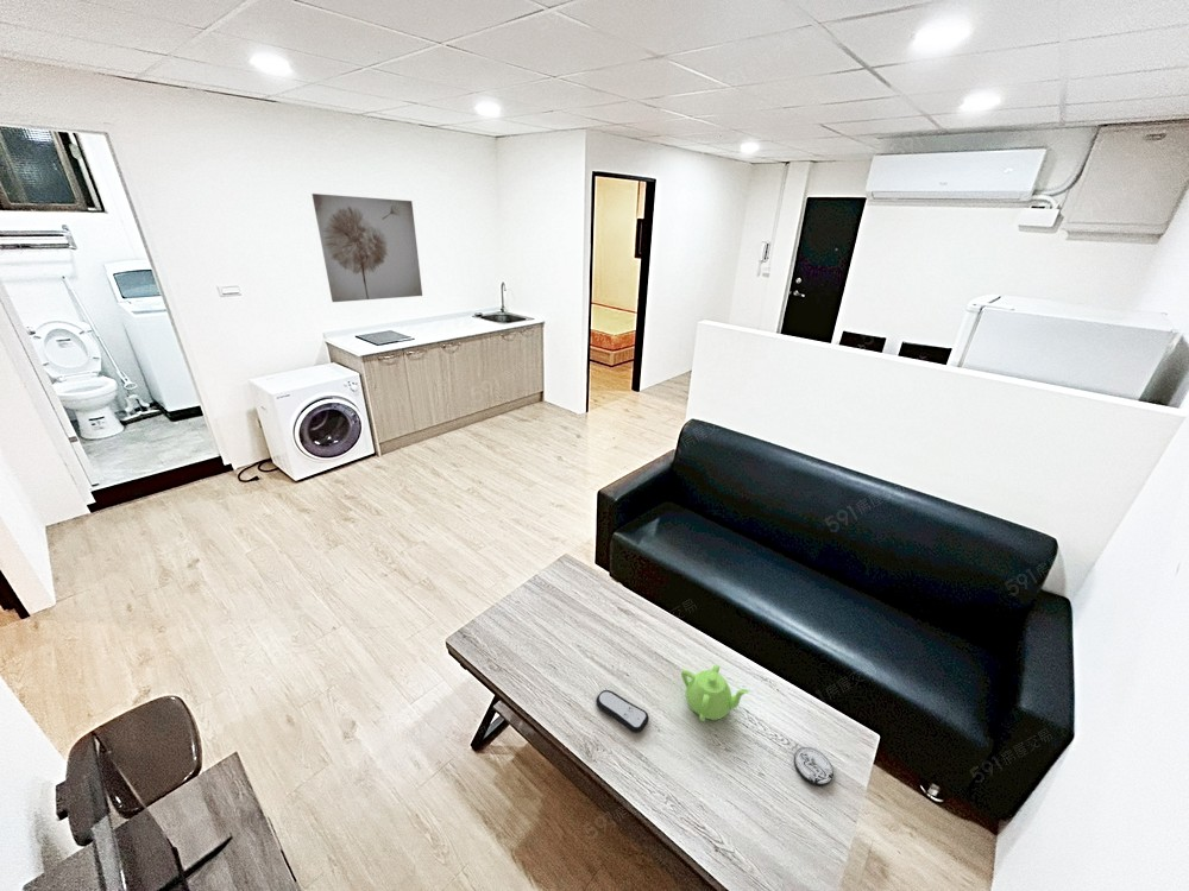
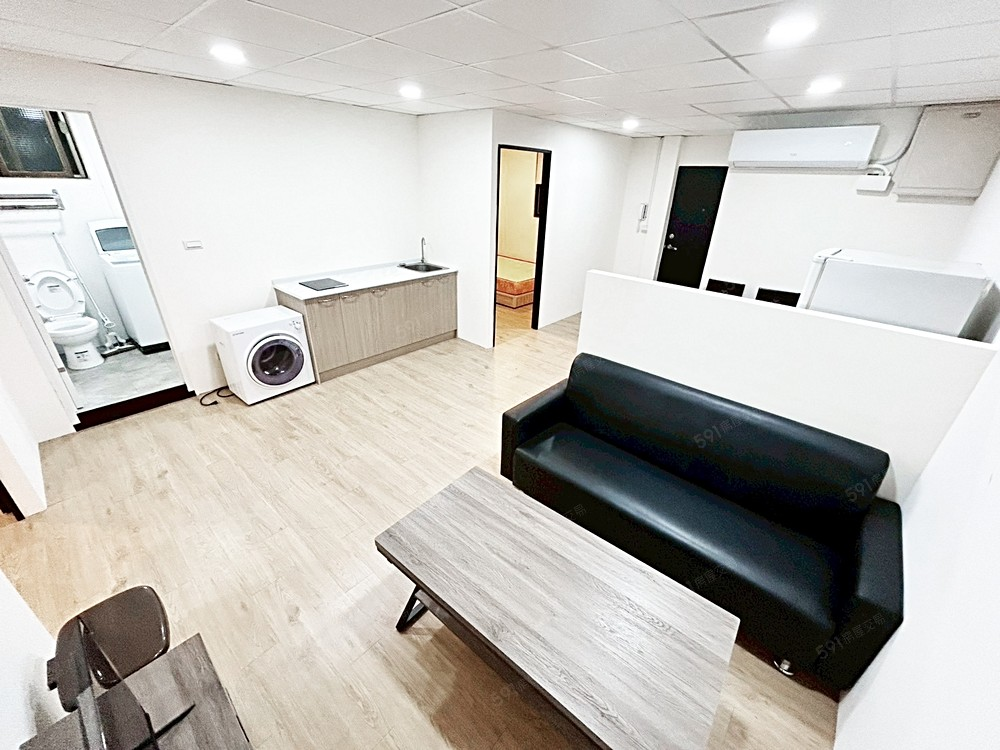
- teapot (711, 691)
- coaster (813, 765)
- wall art (372, 249)
- remote control (621, 709)
